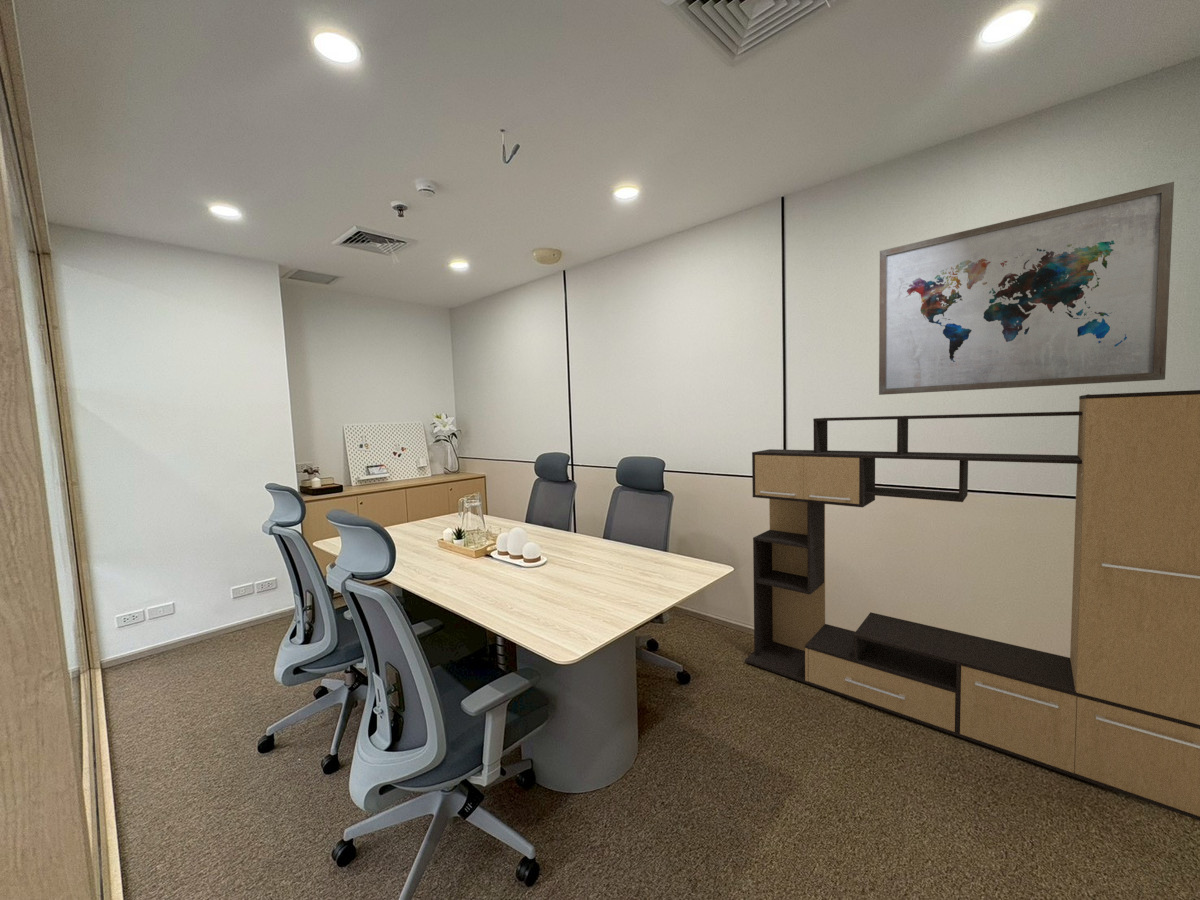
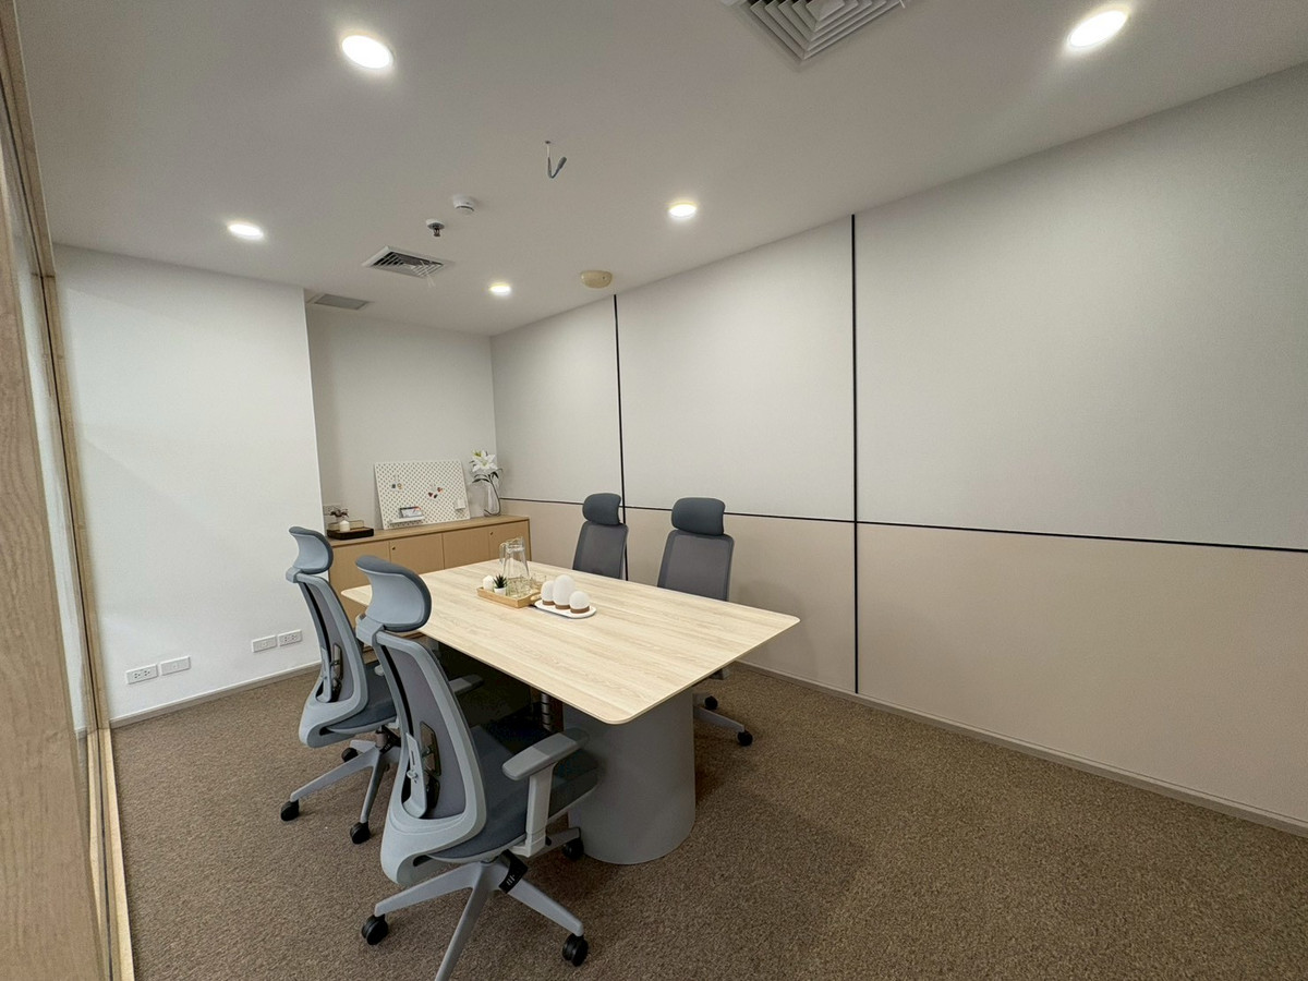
- wall art (1001, 306)
- media console (929, 499)
